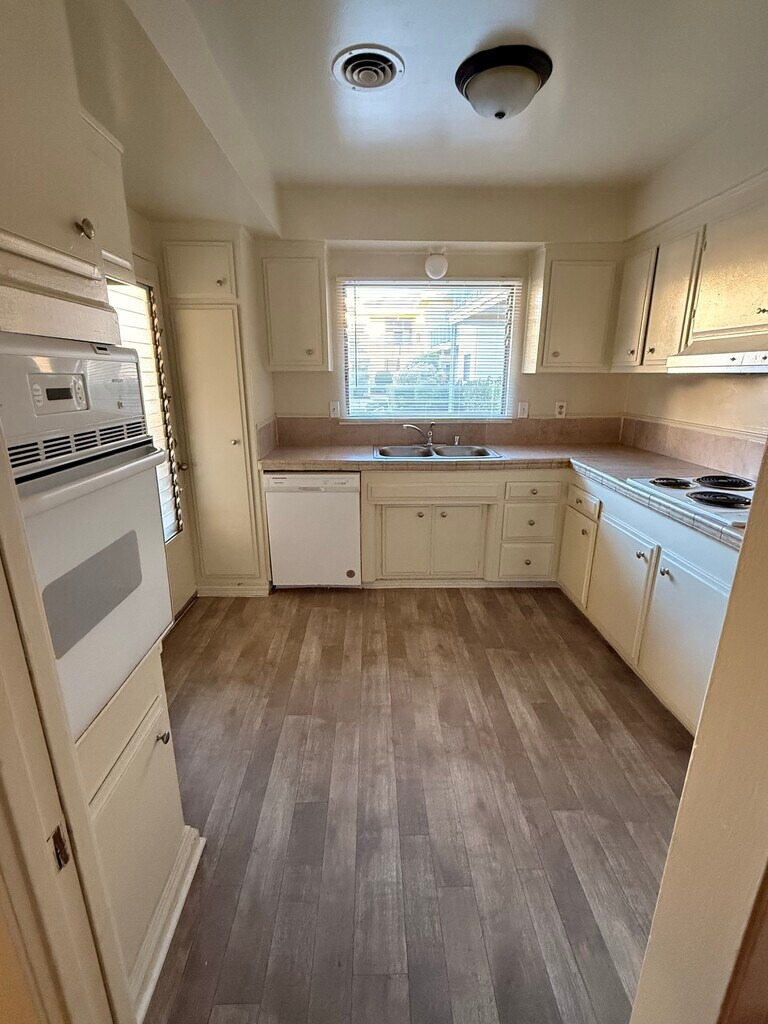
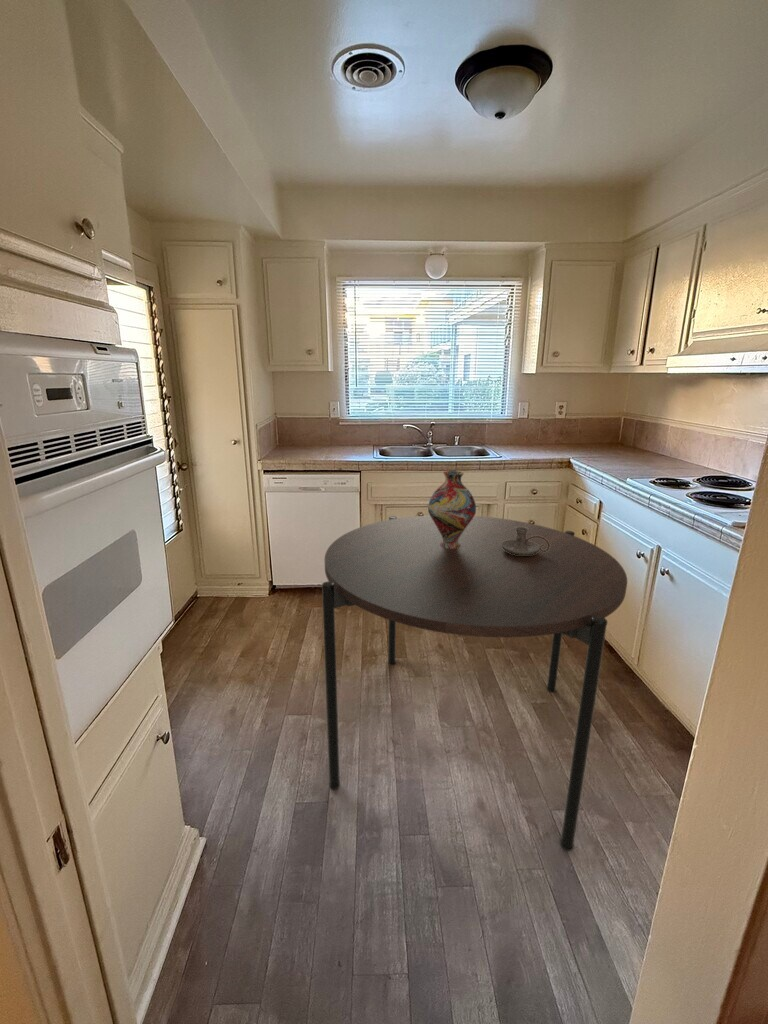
+ candle holder (525, 540)
+ dining table (465, 635)
+ vase (451, 509)
